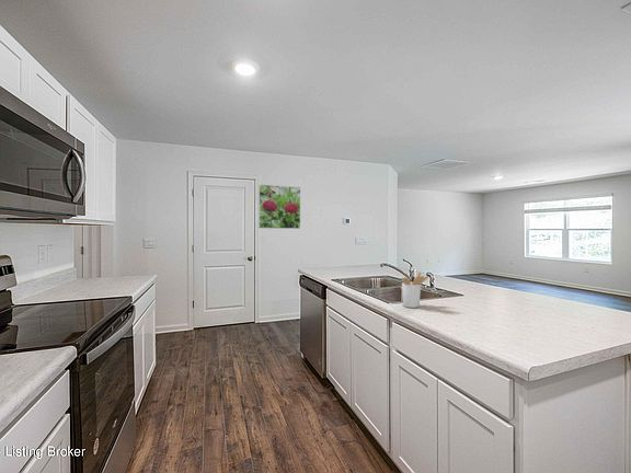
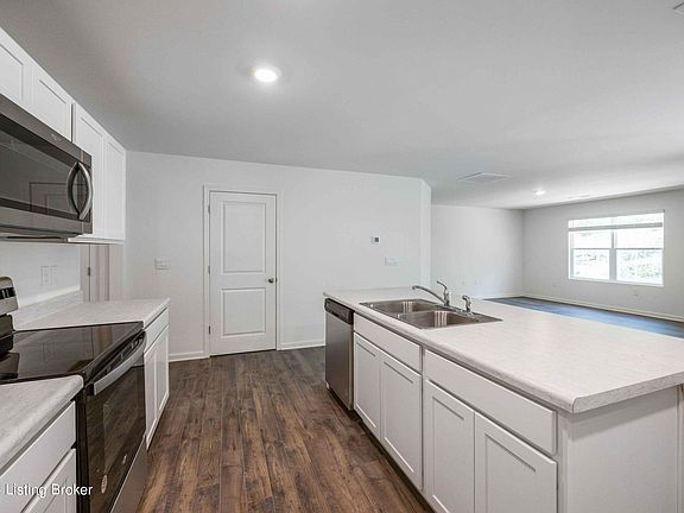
- utensil holder (414, 289)
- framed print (279, 207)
